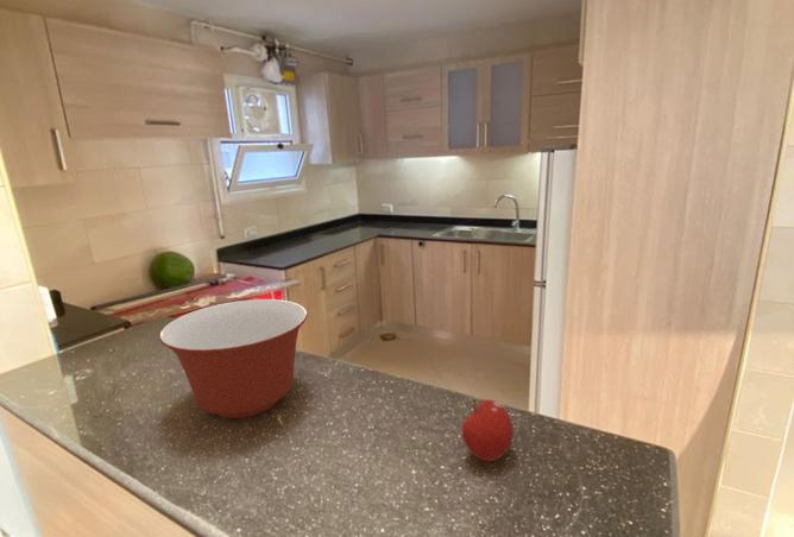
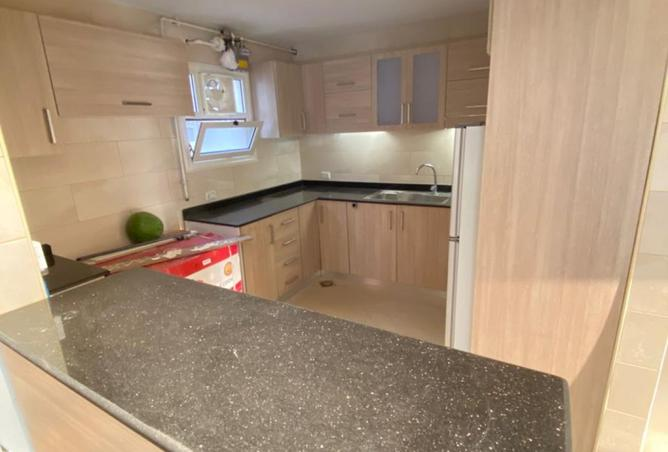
- mixing bowl (242, 360)
- fruit (486, 429)
